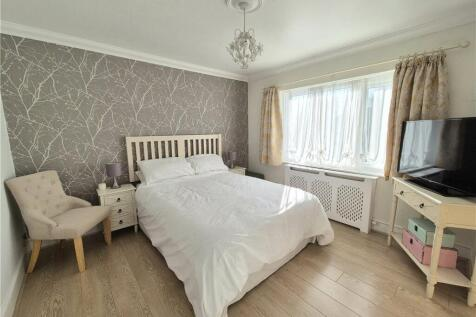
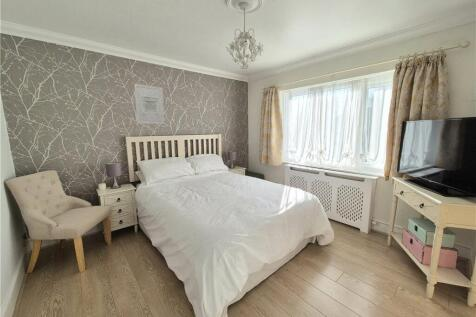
+ wall art (150, 105)
